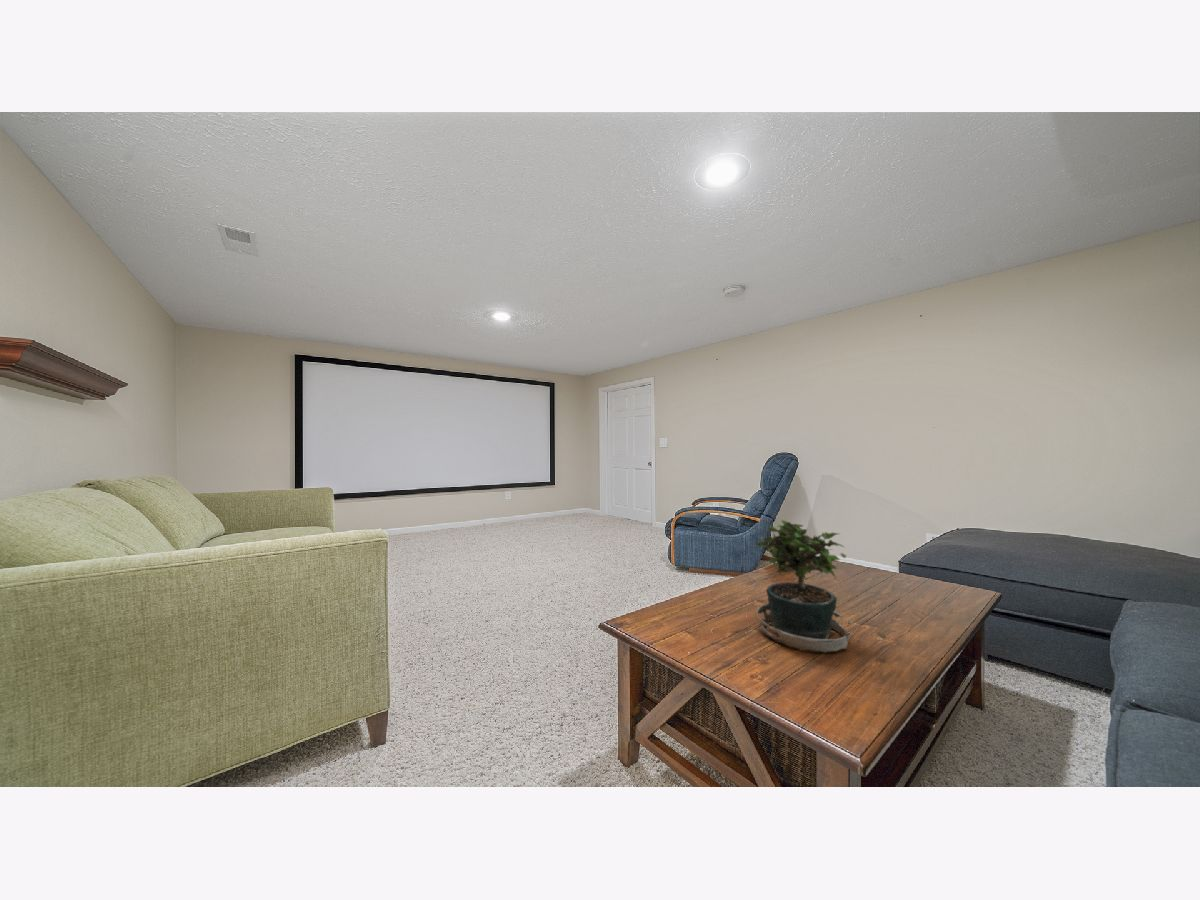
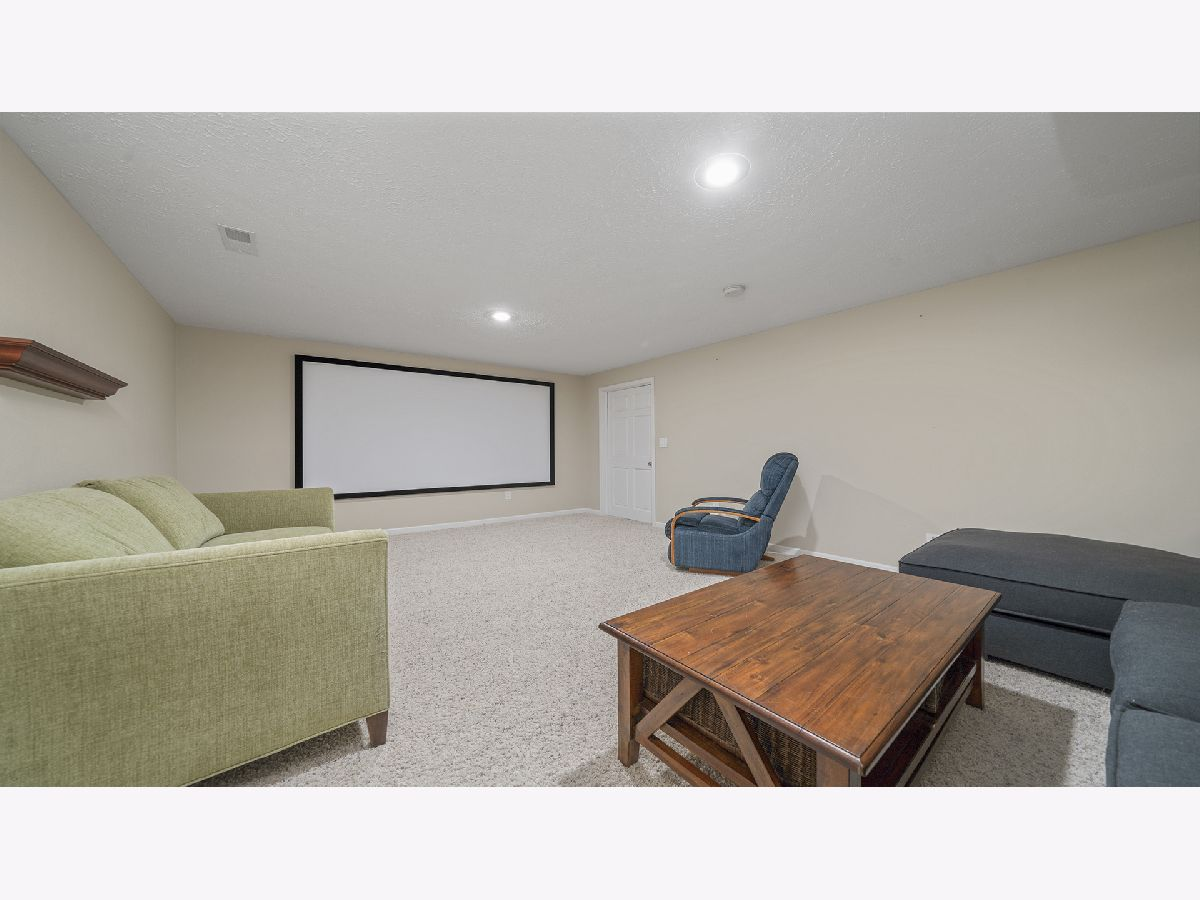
- potted plant (793, 572)
